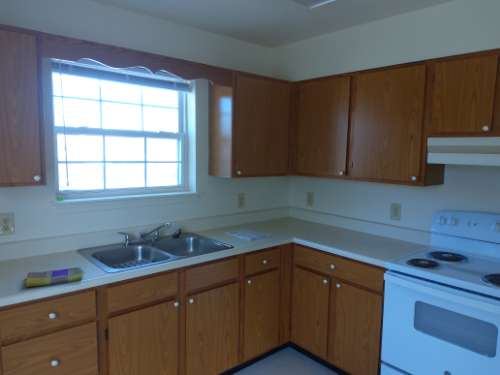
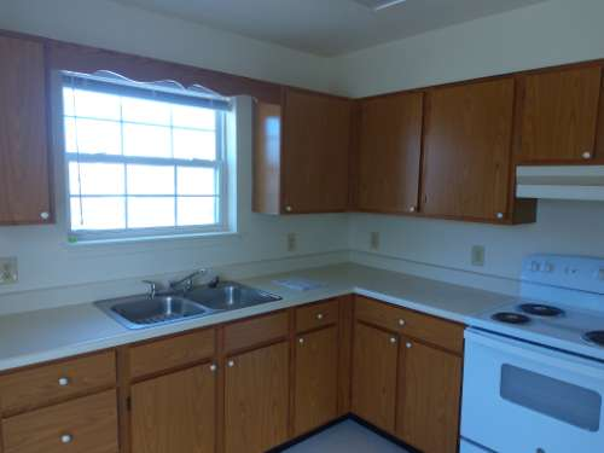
- dish towel (54, 276)
